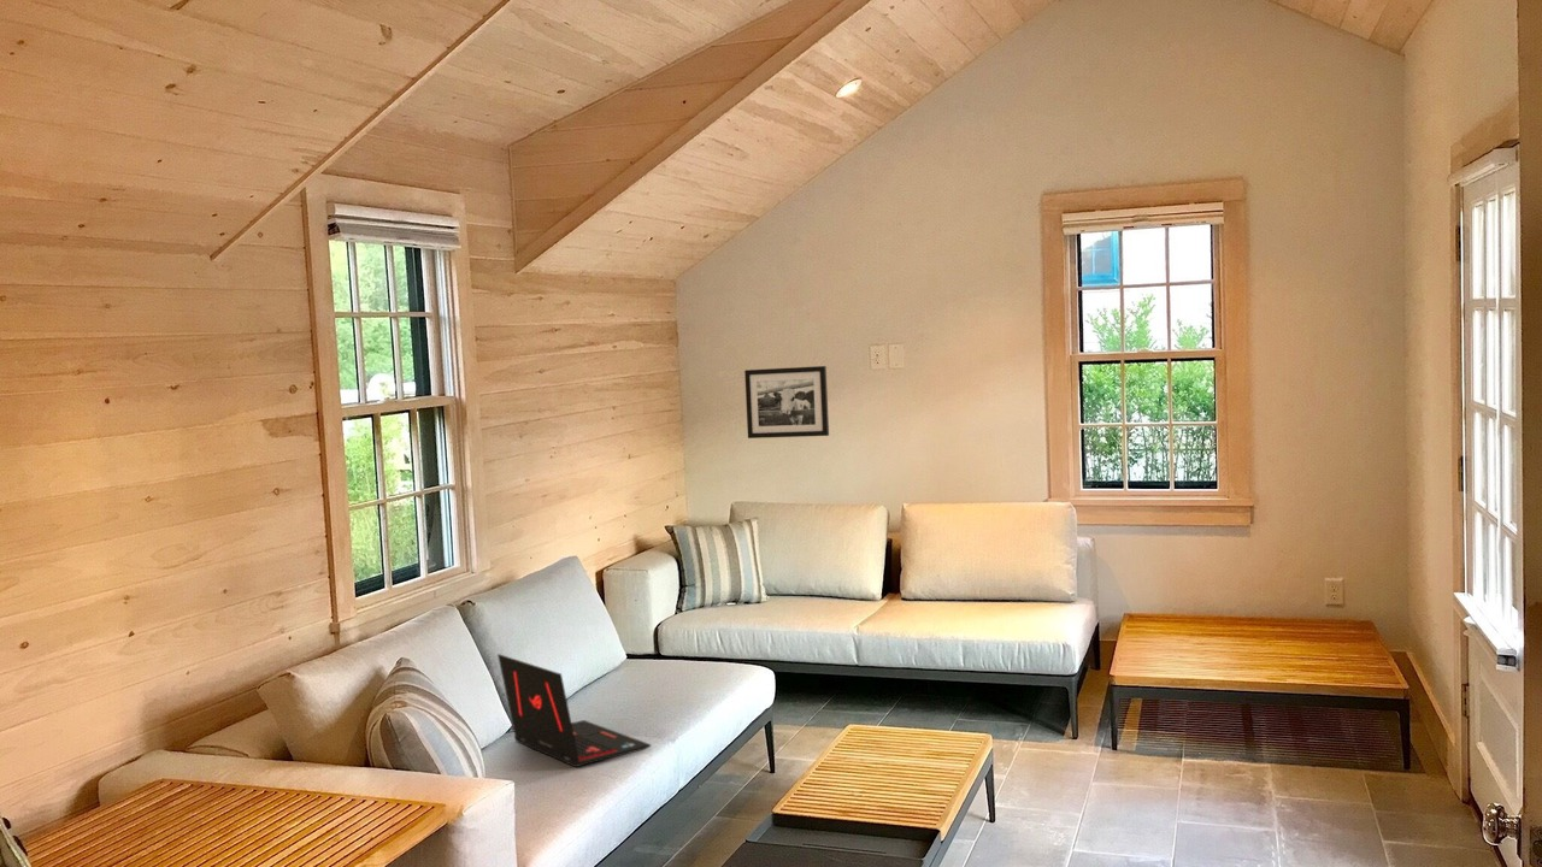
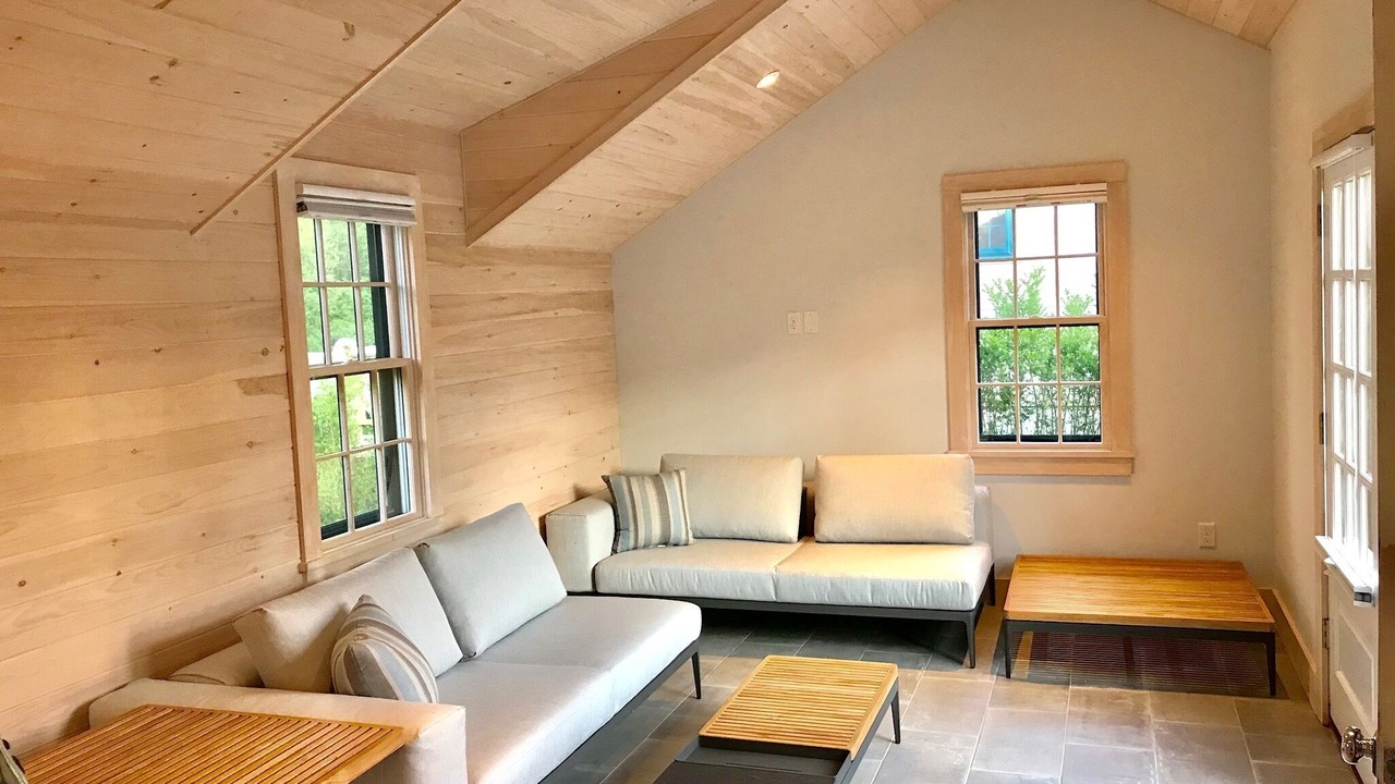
- picture frame (785, 402)
- laptop (566, 701)
